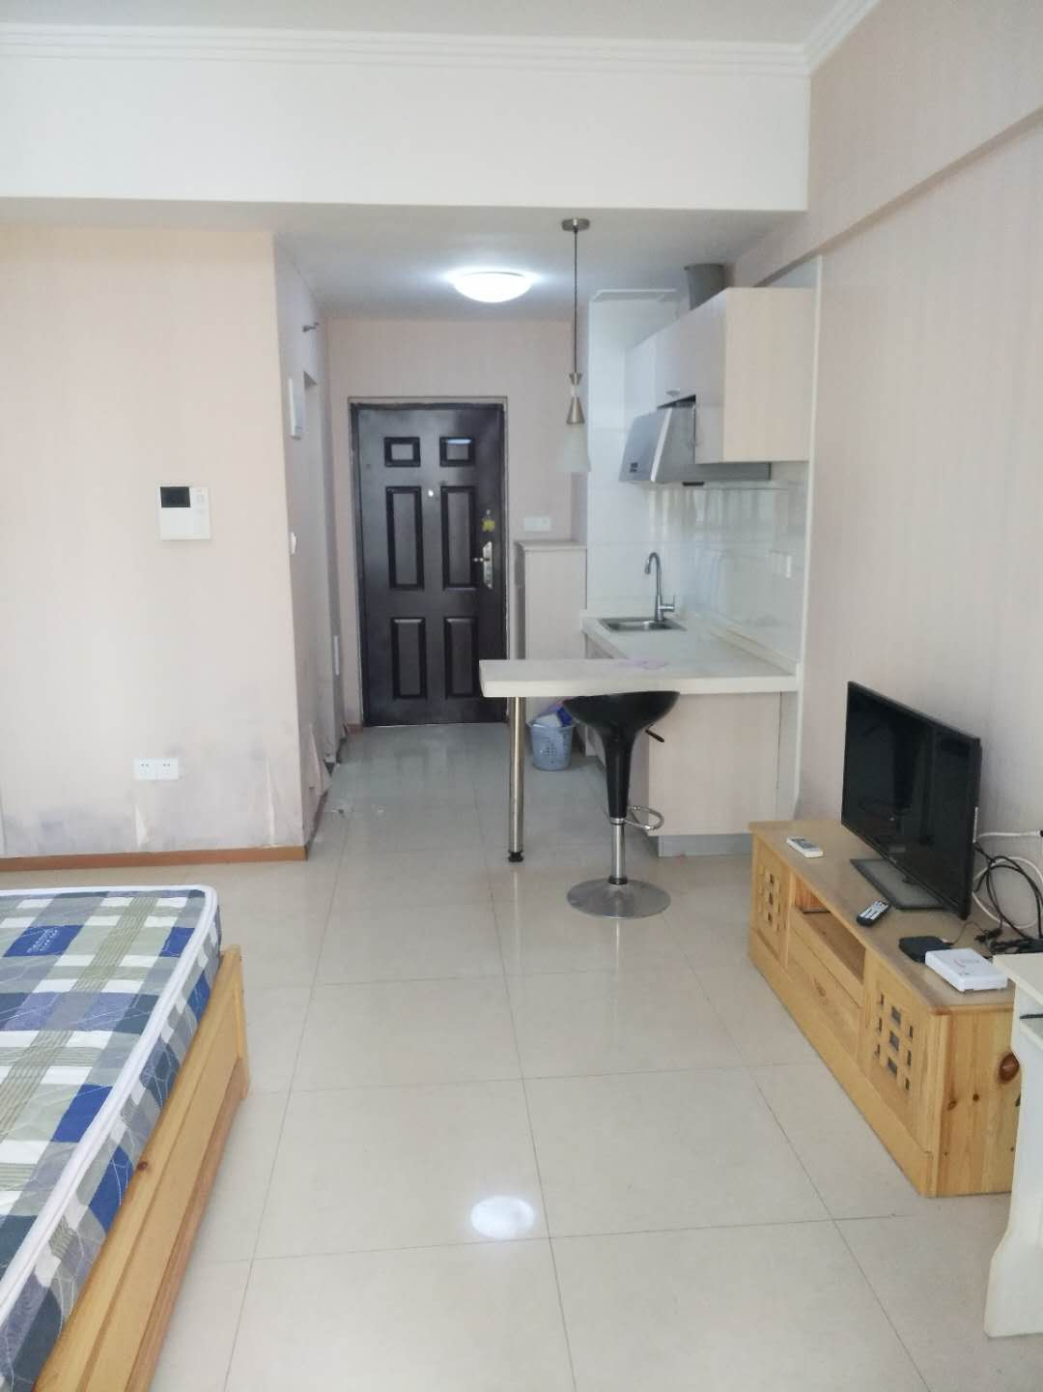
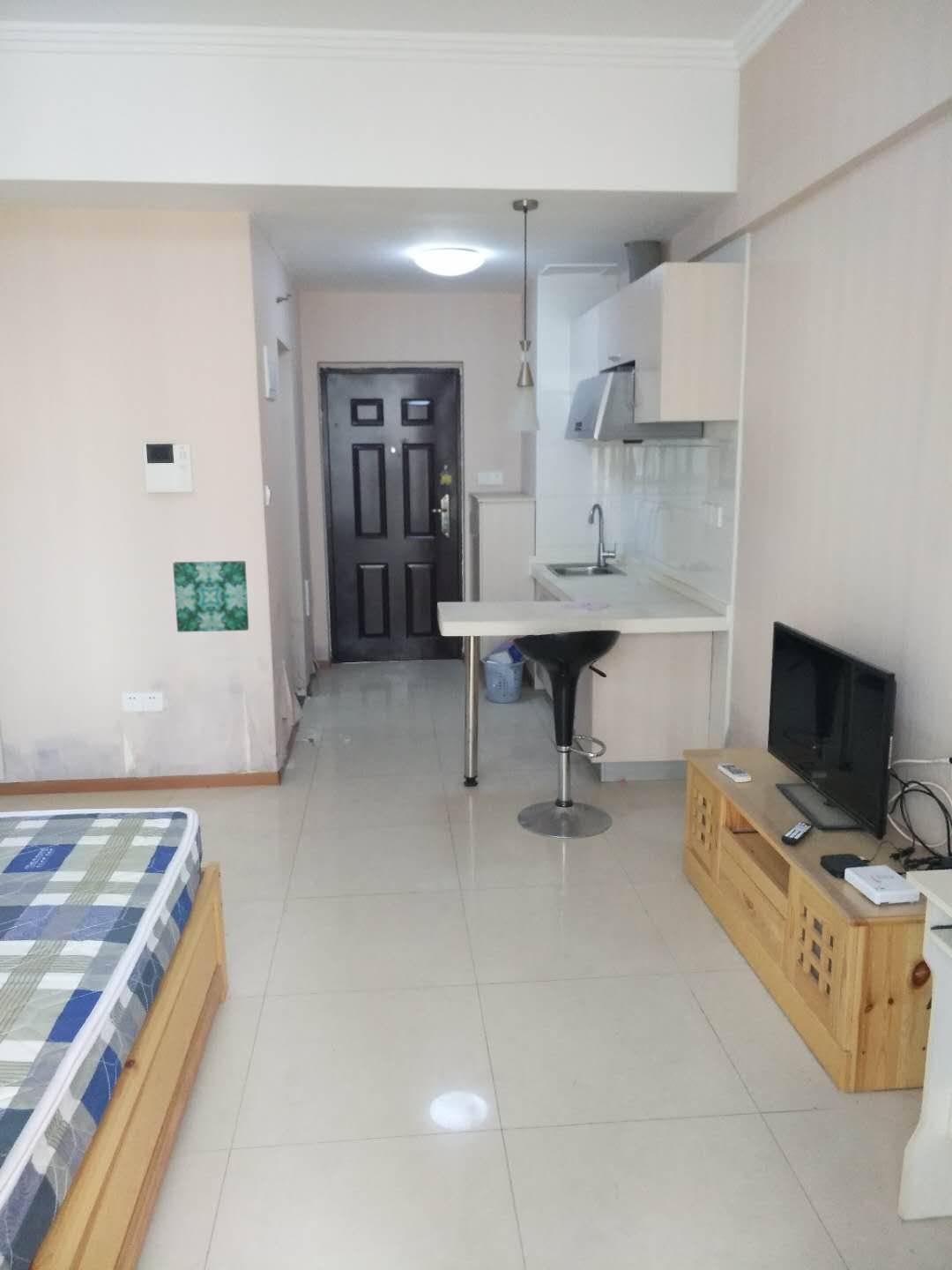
+ wall art (211, 596)
